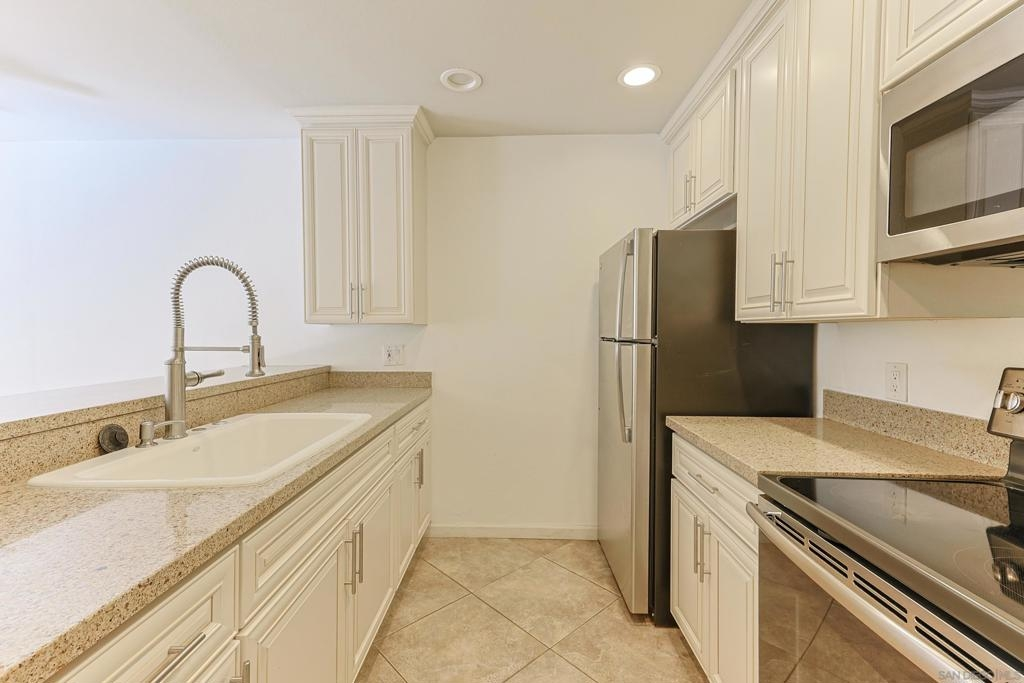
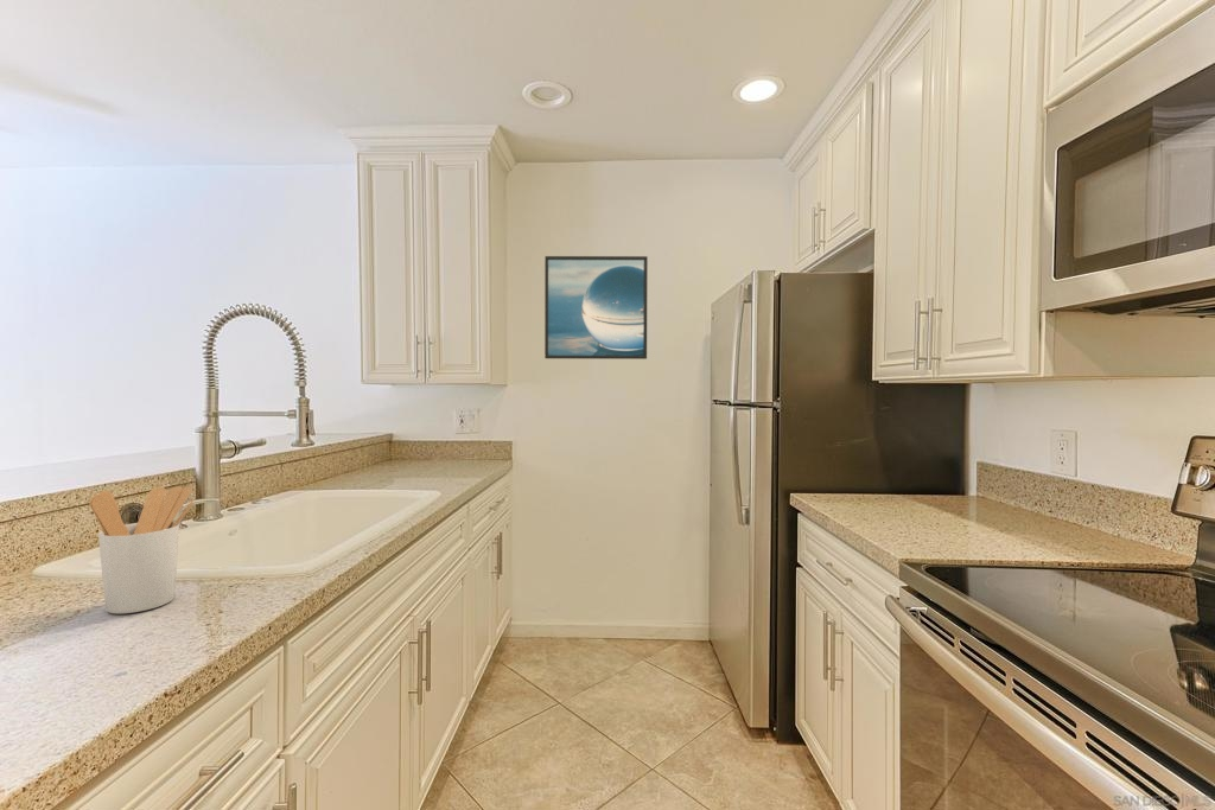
+ utensil holder (150, 542)
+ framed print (596, 307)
